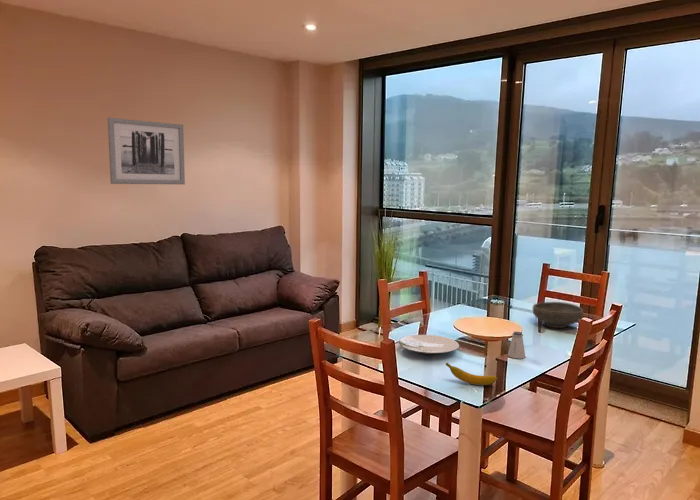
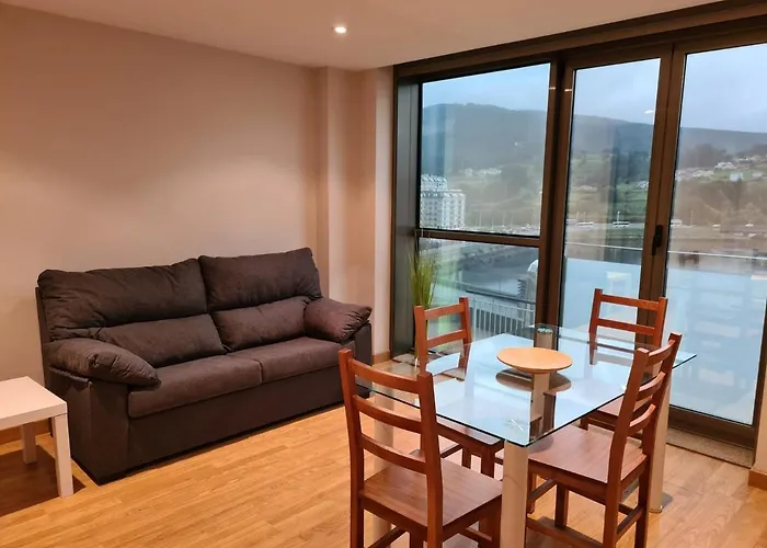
- saltshaker (517, 344)
- banana (470, 374)
- plate (428, 346)
- bowl (557, 316)
- wall art (148, 153)
